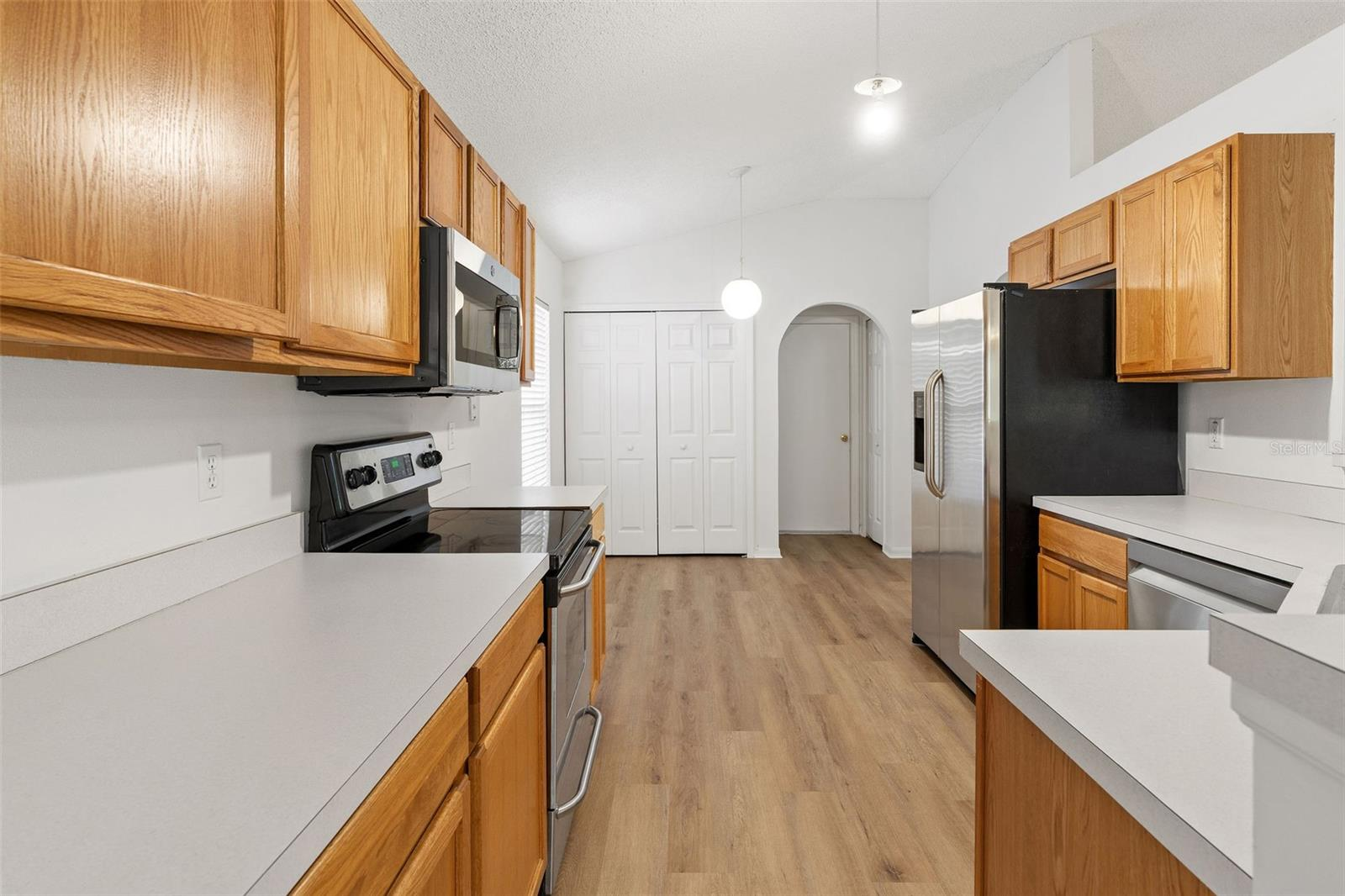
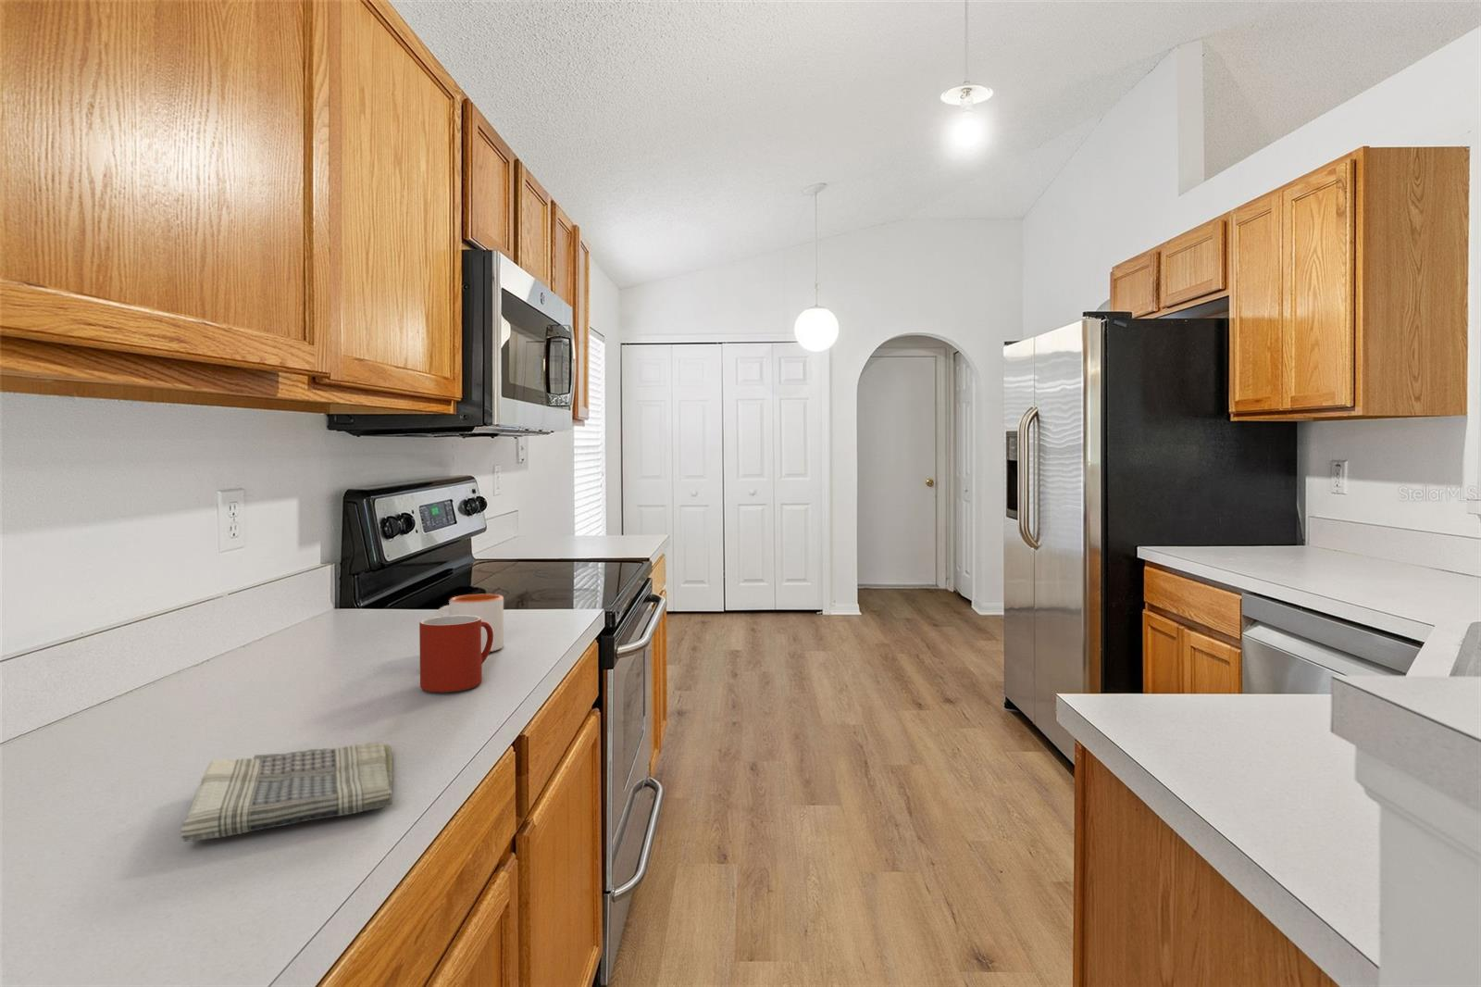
+ mug (468, 615)
+ mug (459, 649)
+ dish towel (300, 779)
